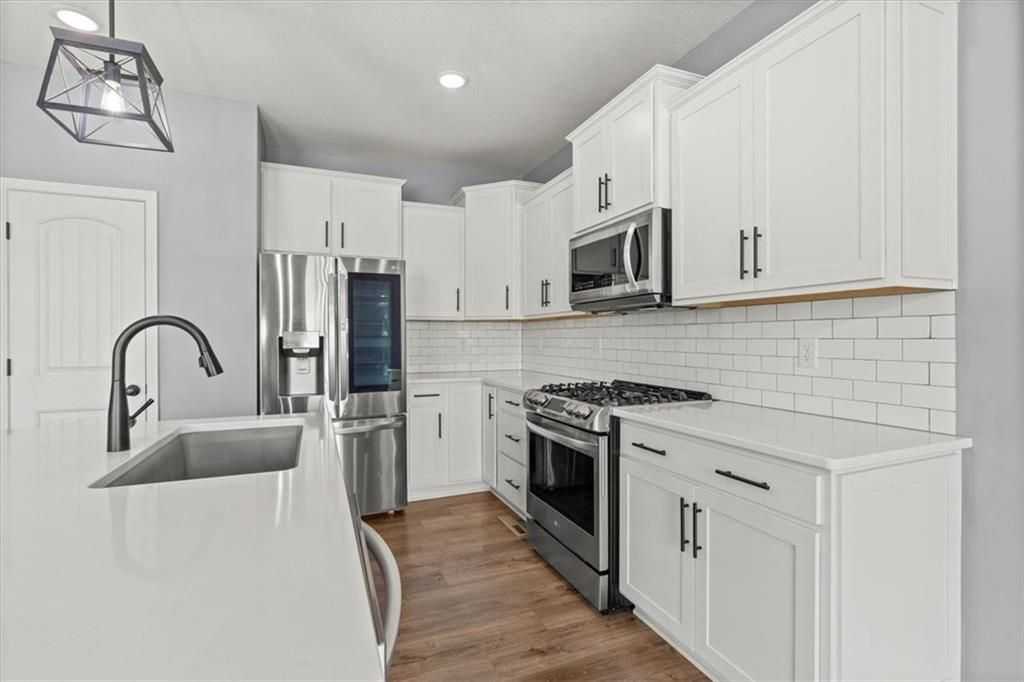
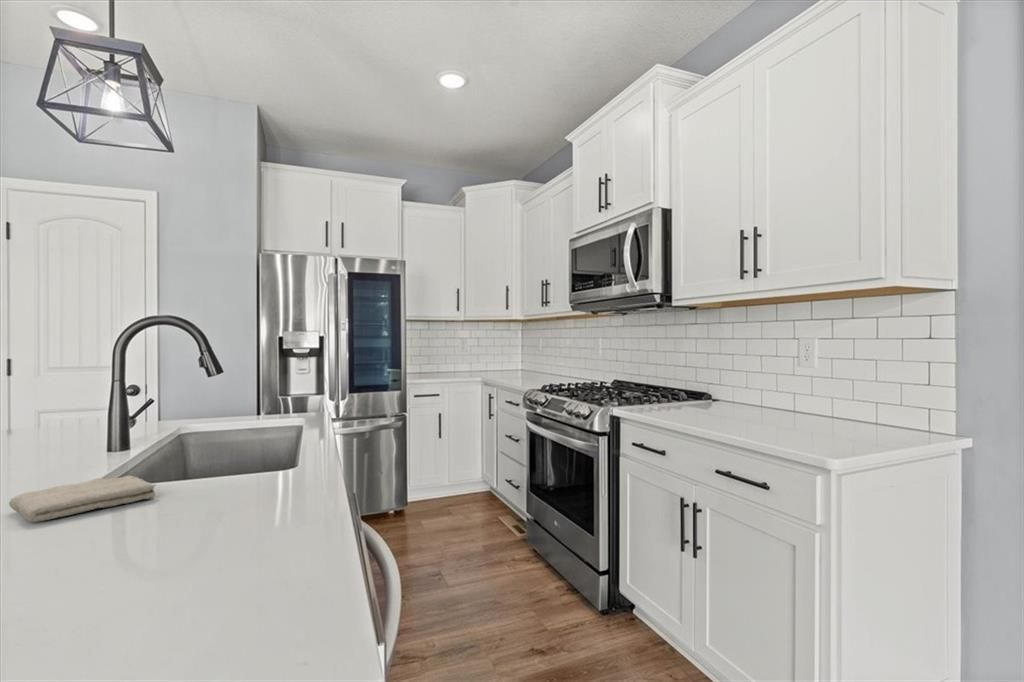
+ washcloth (87, 495)
